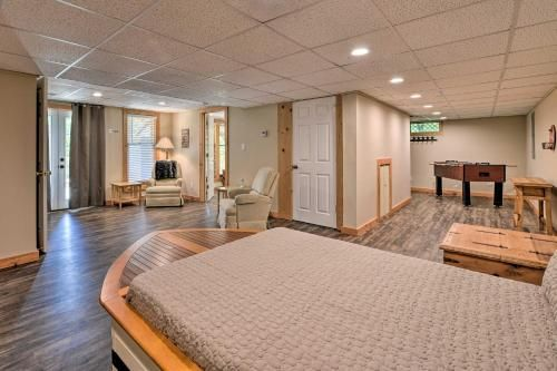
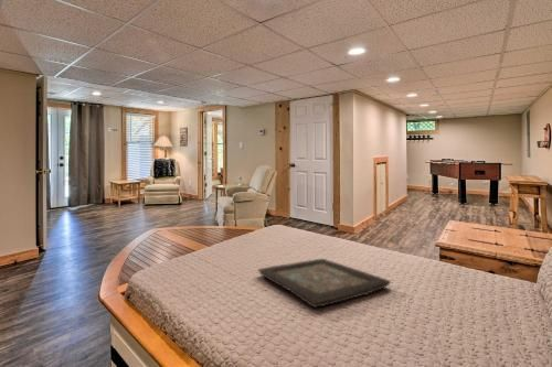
+ decorative tray (319, 278)
